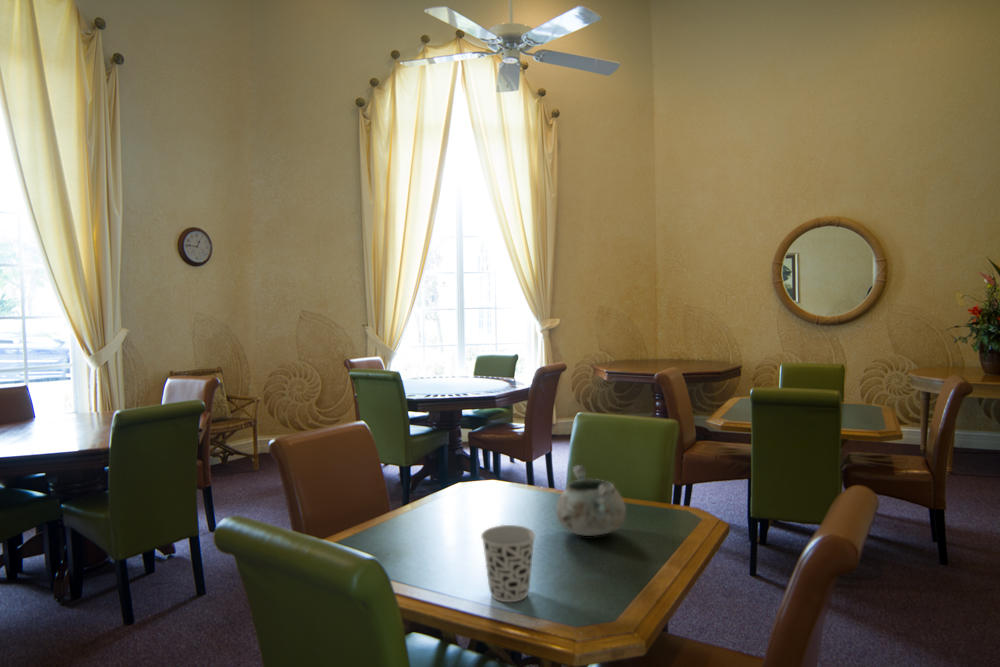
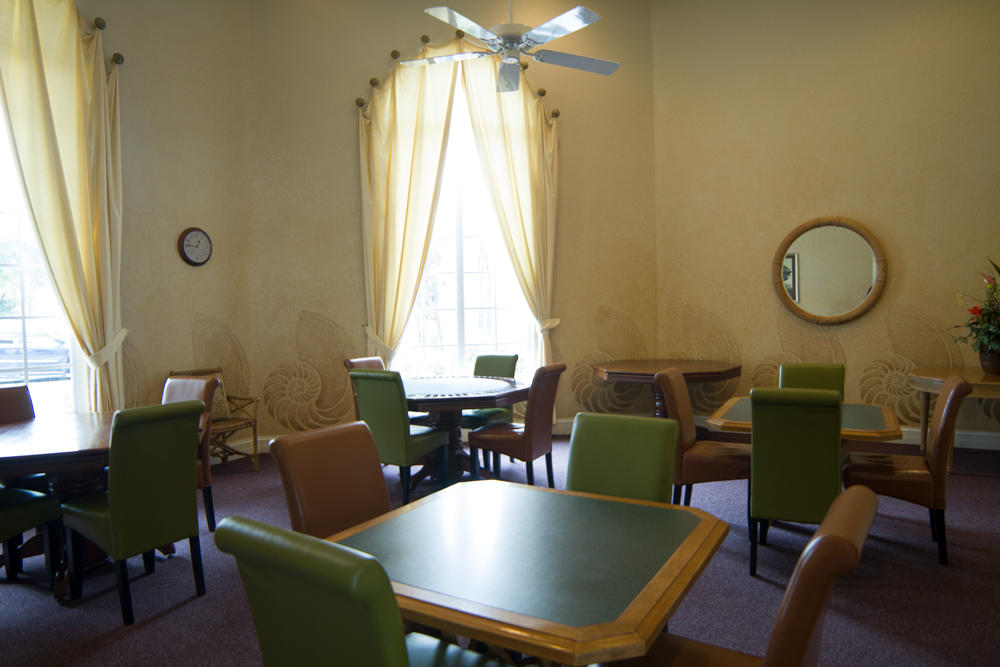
- decorative bowl (590, 502)
- cup (508, 564)
